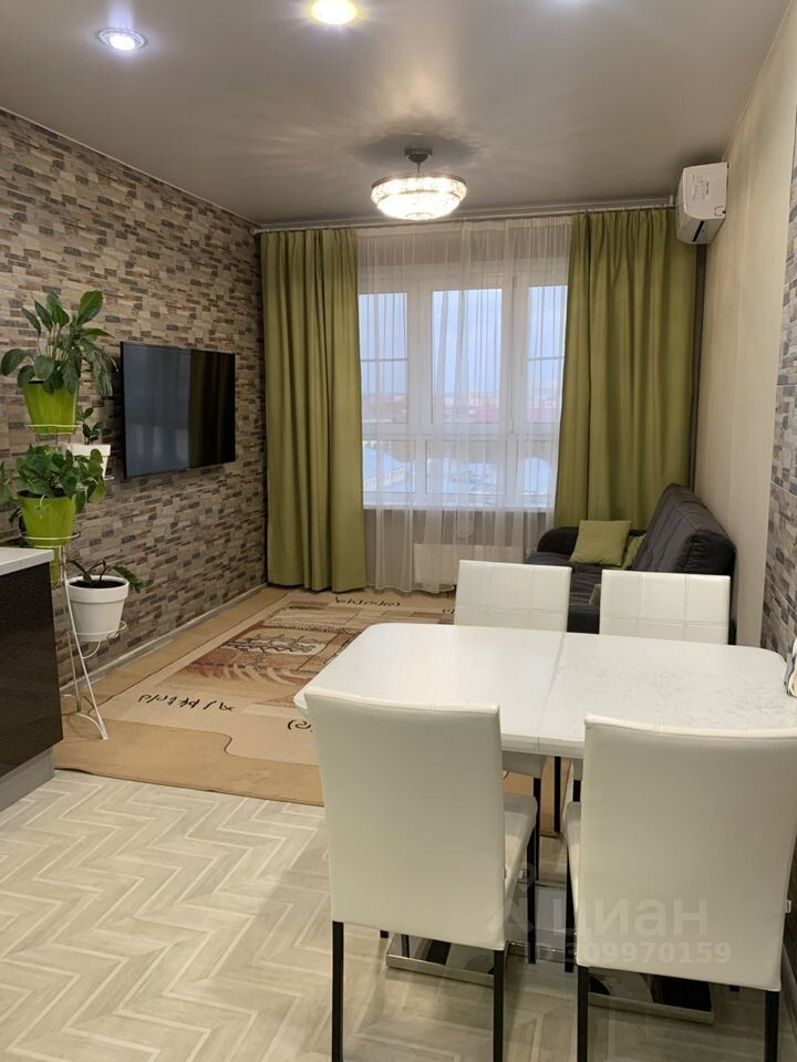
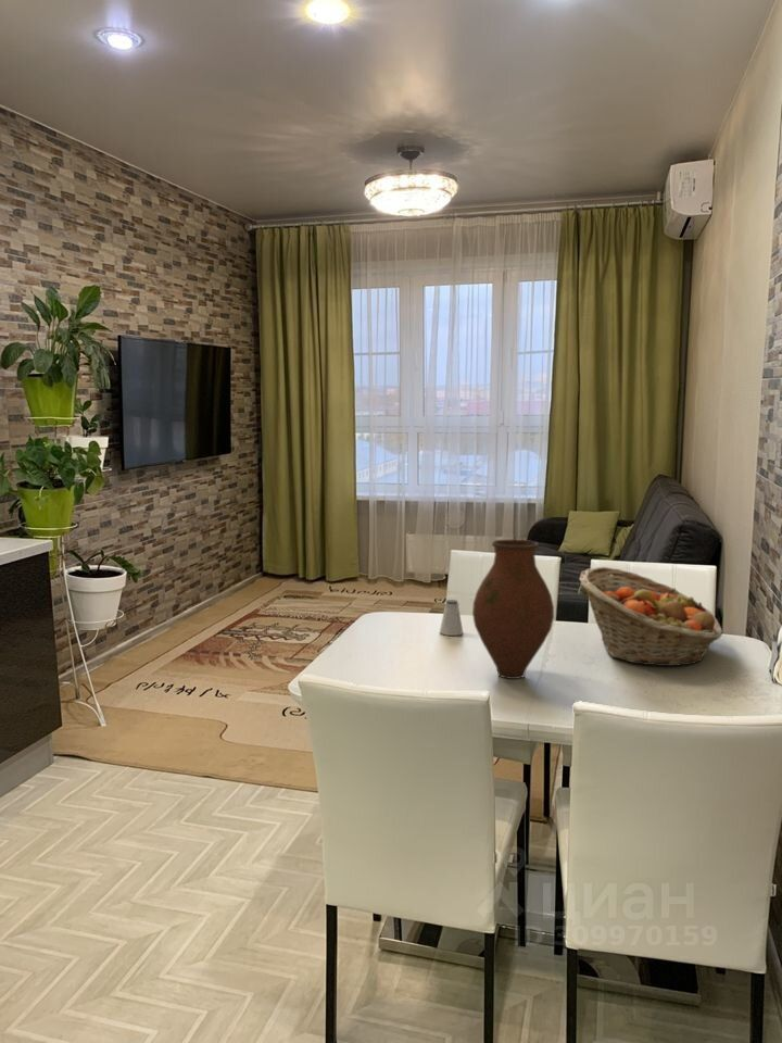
+ vase (513, 608)
+ fruit basket (648, 613)
+ saltshaker (451, 616)
